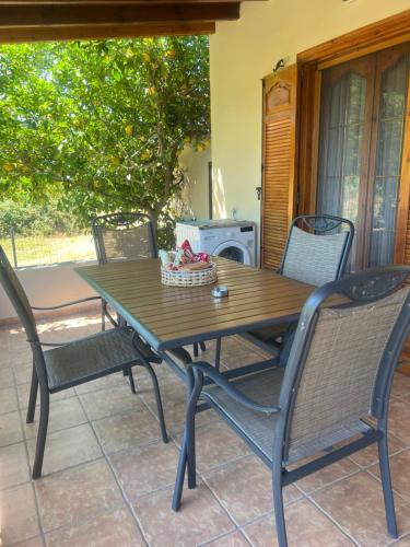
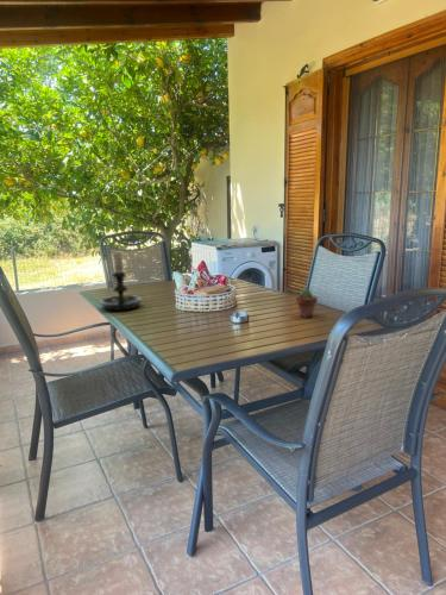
+ potted succulent (306, 302)
+ candle holder (118, 277)
